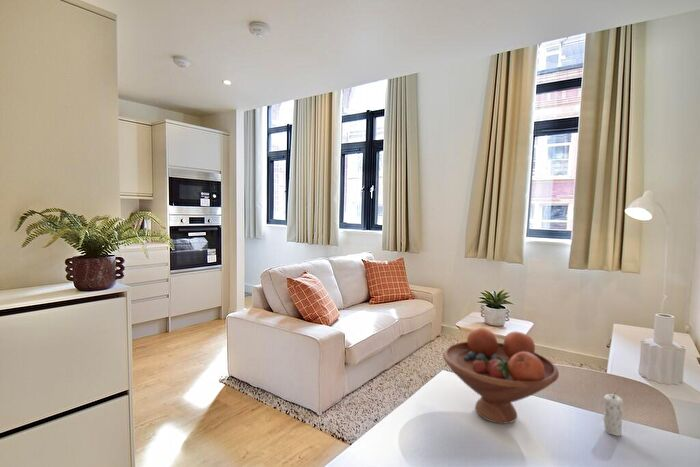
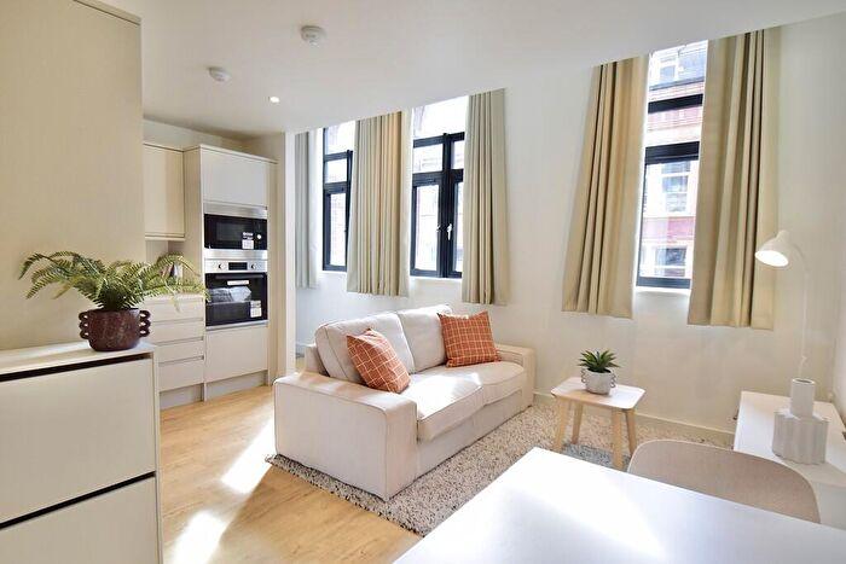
- candle (612, 410)
- fruit bowl (497, 376)
